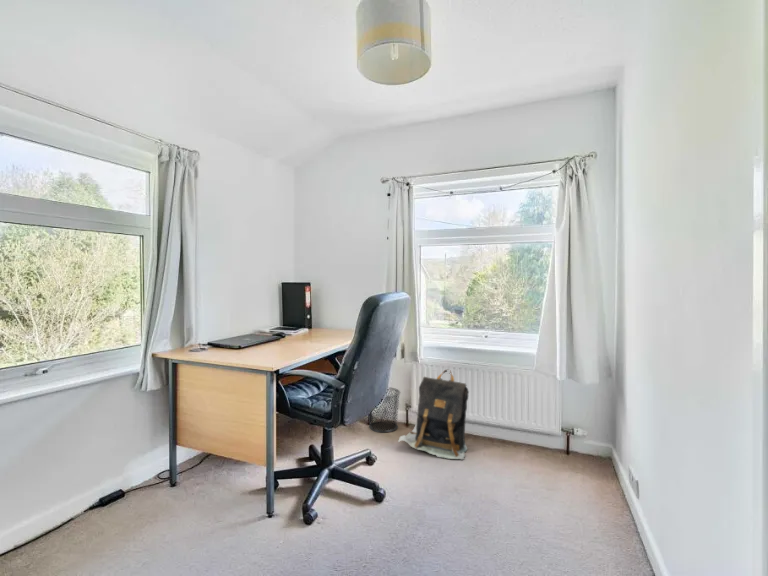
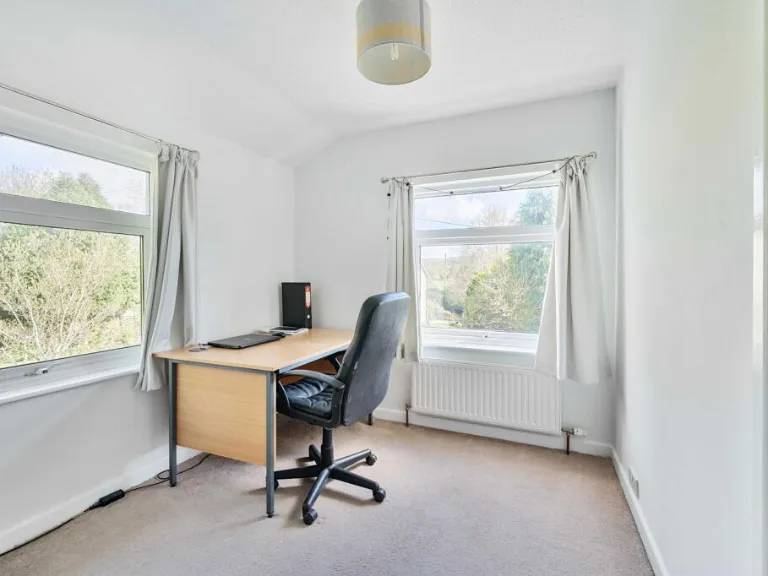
- waste bin (383, 408)
- backpack (436, 409)
